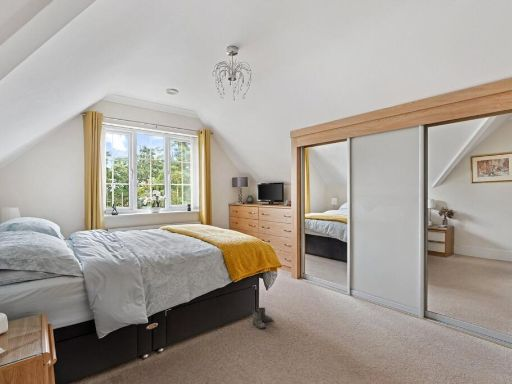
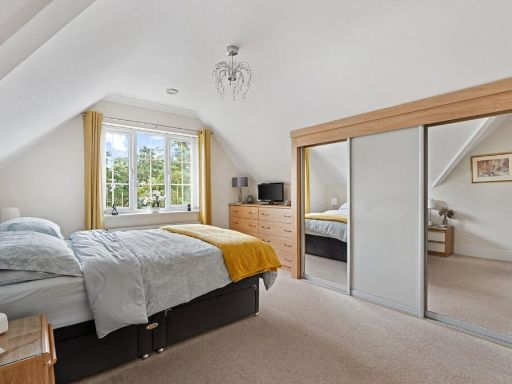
- boots (261, 316)
